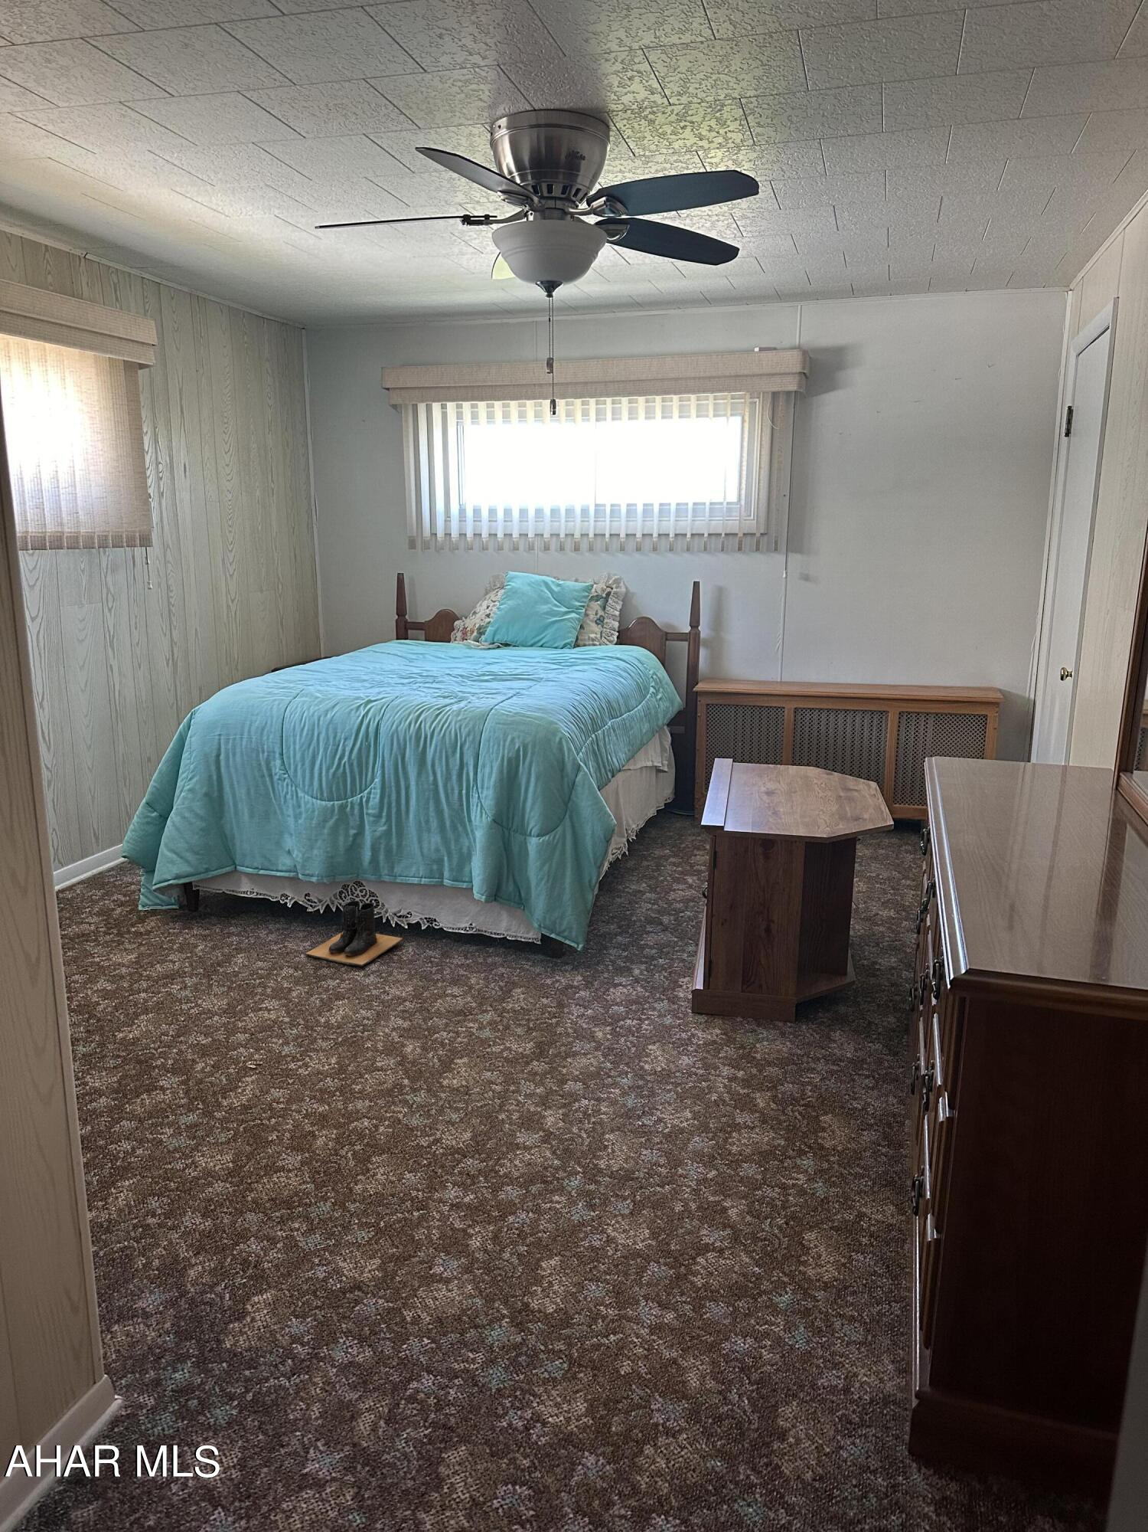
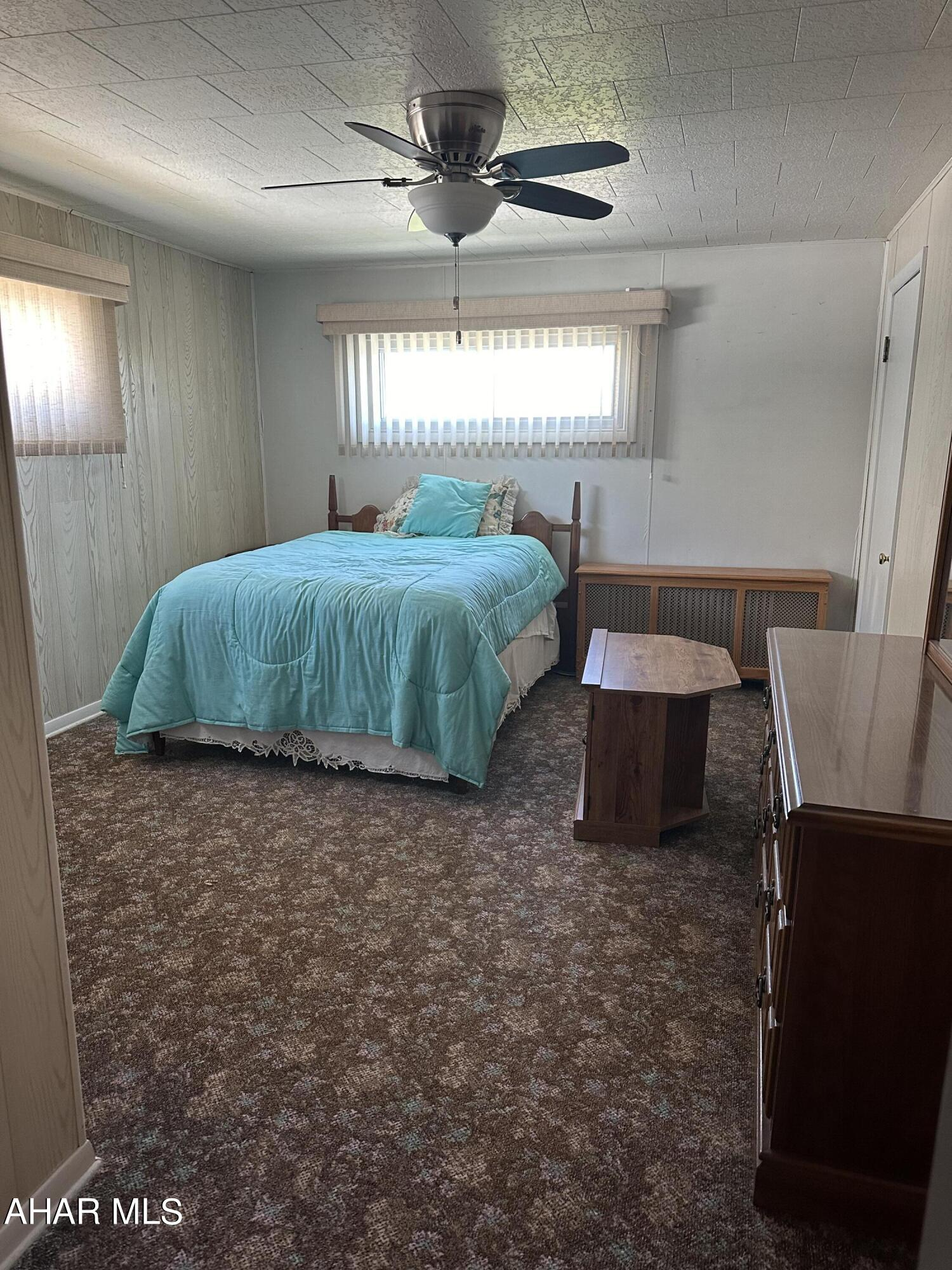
- boots (353, 928)
